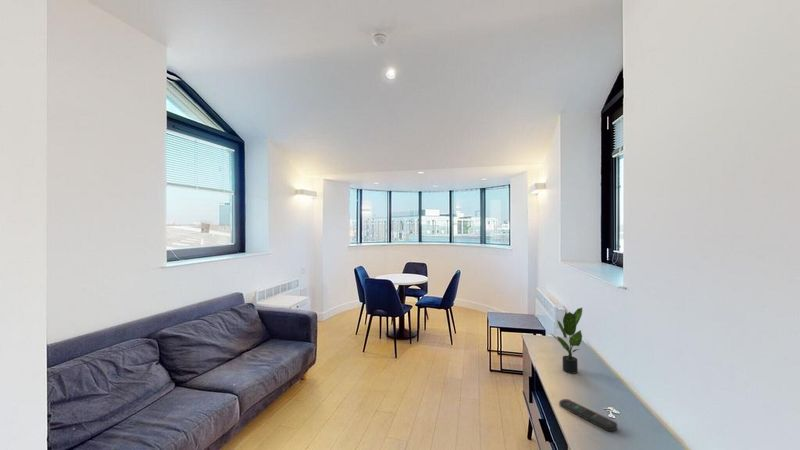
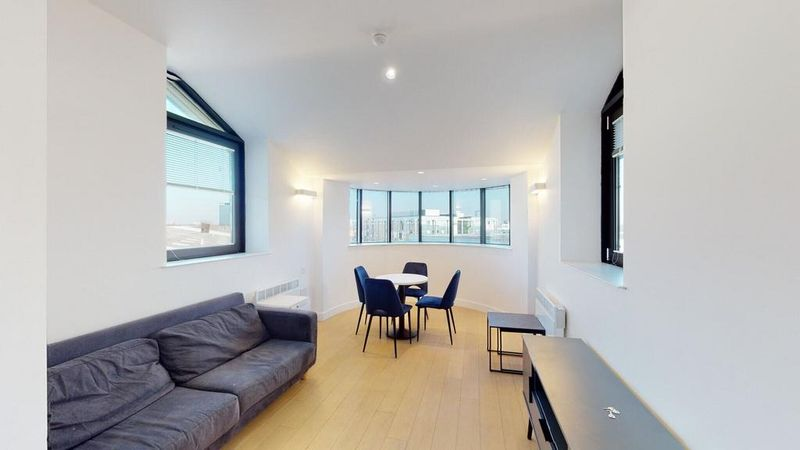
- potted plant (571, 338)
- remote control (586, 413)
